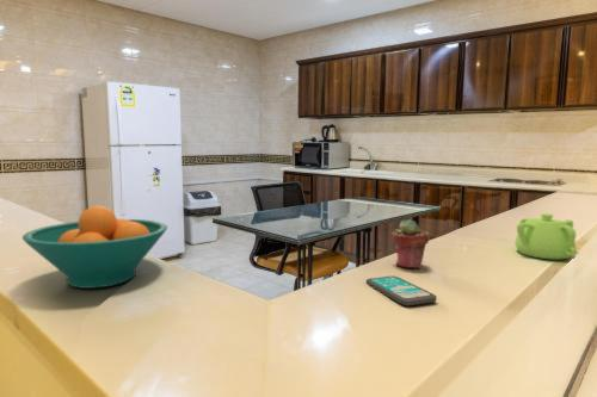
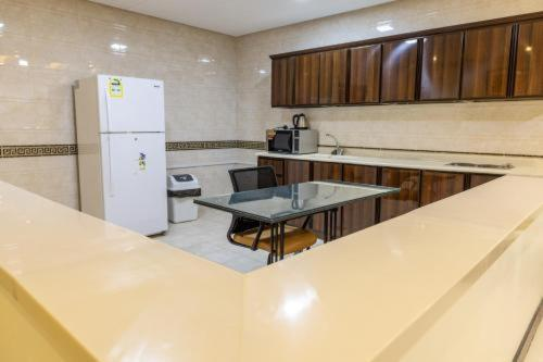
- fruit bowl (99, 243)
- teapot (544, 234)
- smartphone (399, 289)
- potted succulent (410, 242)
